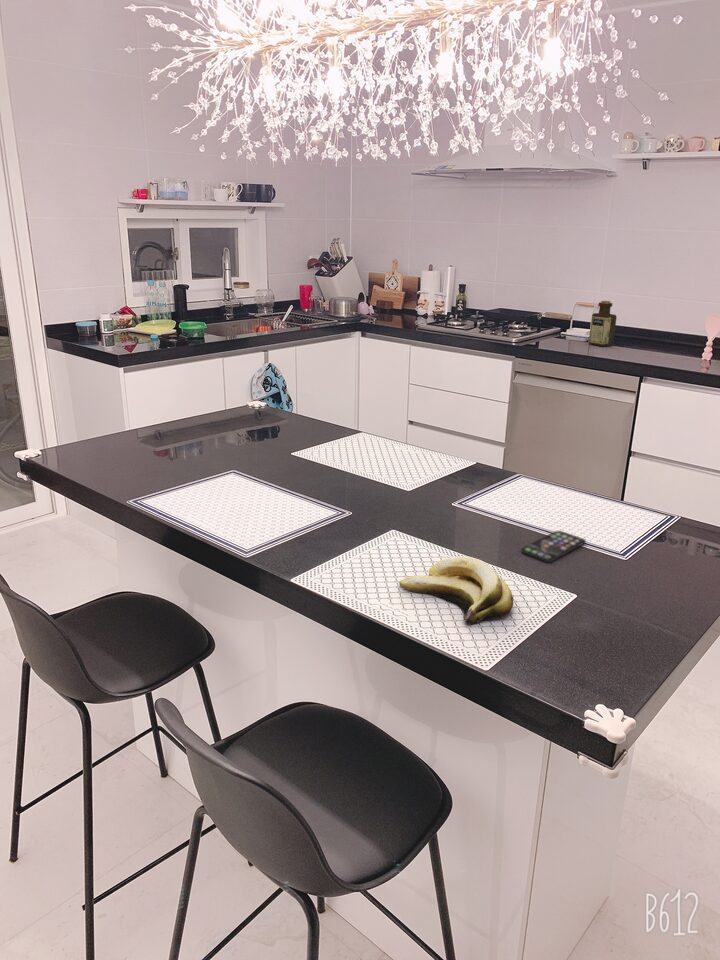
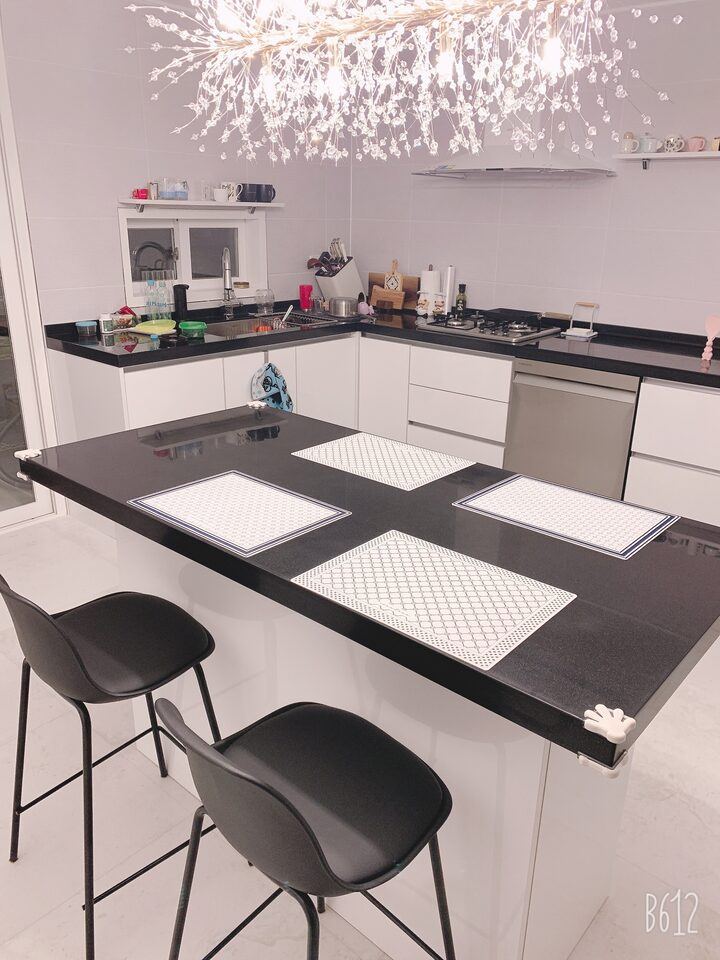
- bottle (603, 323)
- smartphone (553, 545)
- banana (457, 585)
